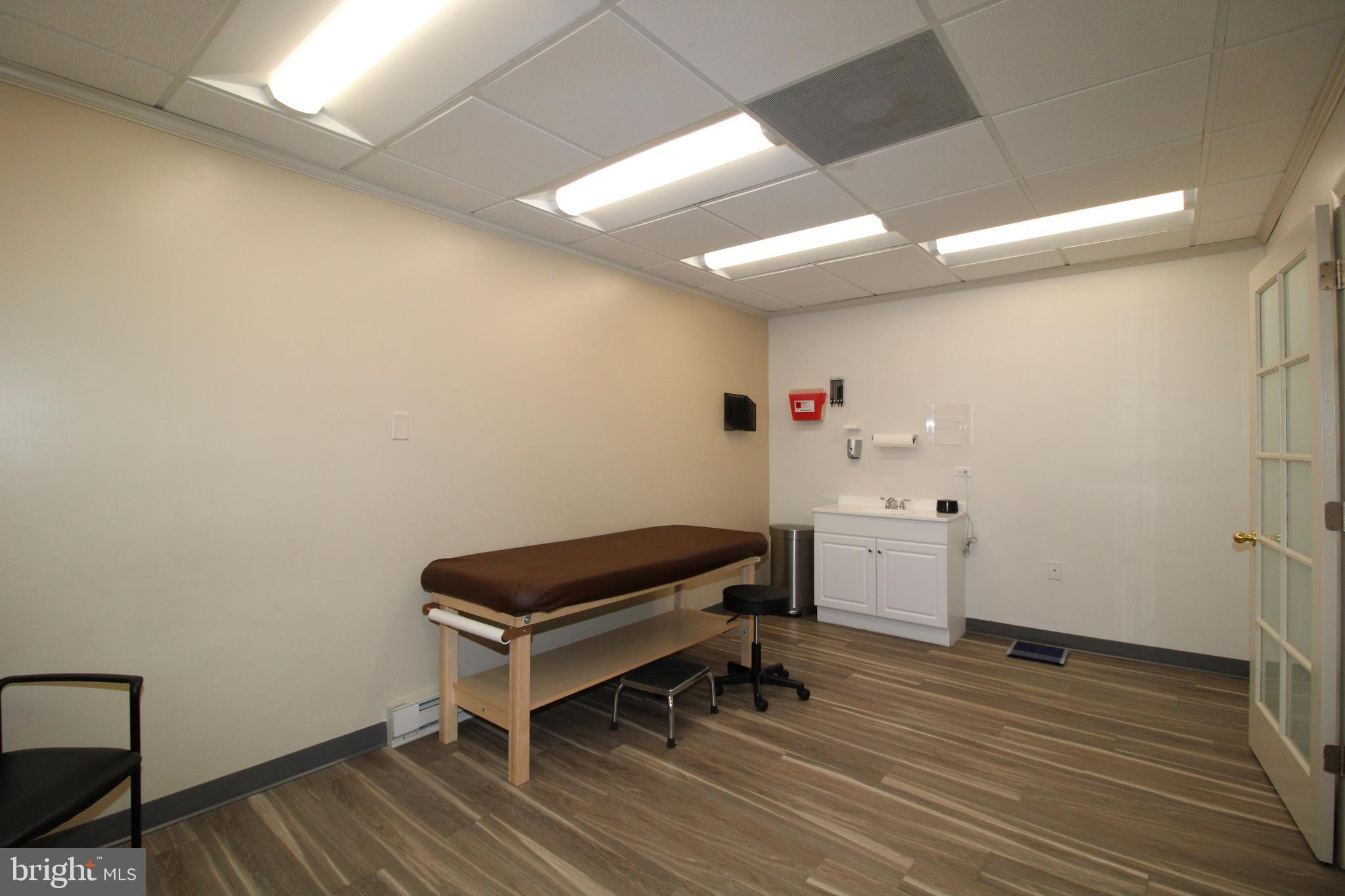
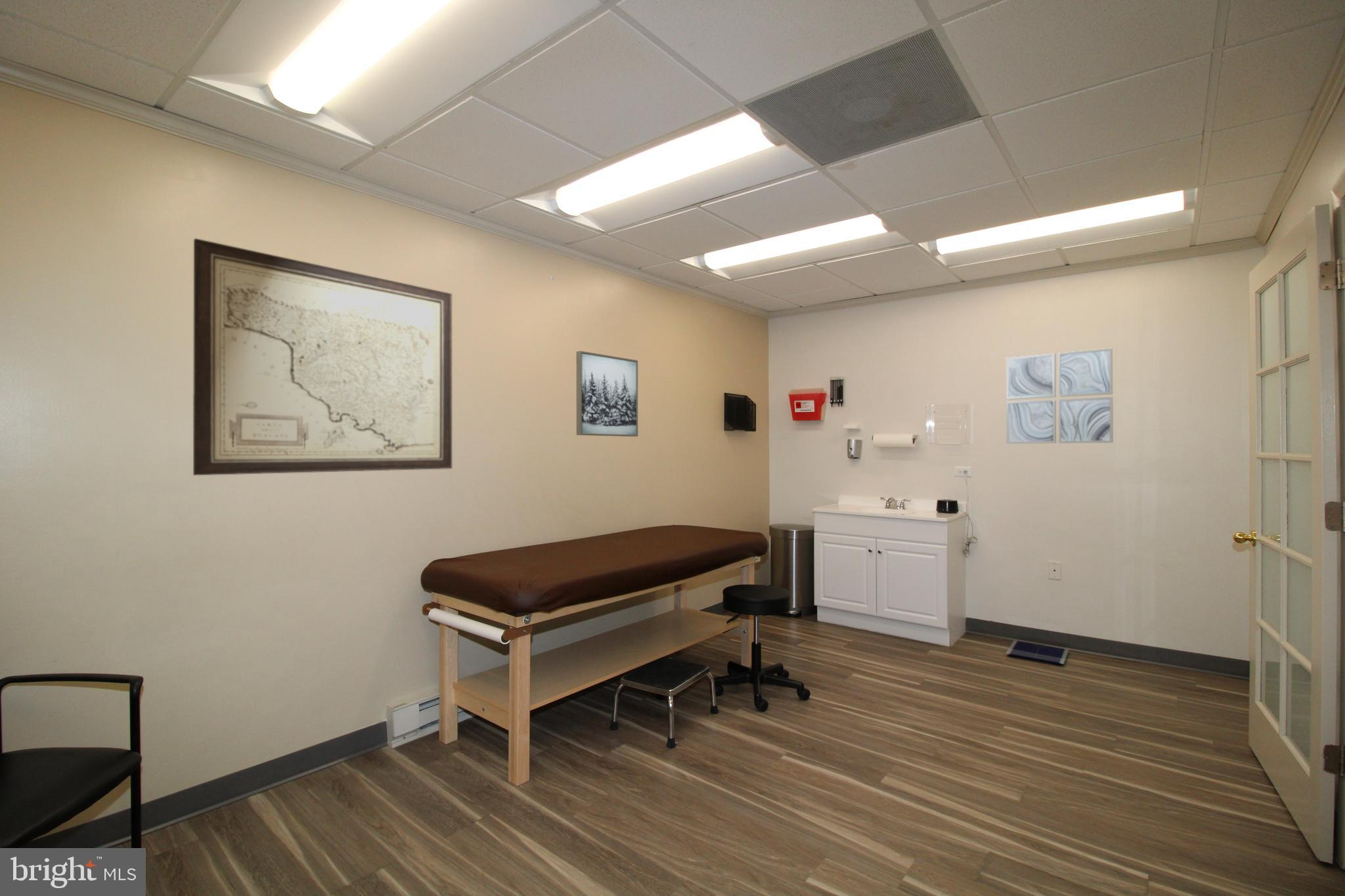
+ wall art (608, 396)
+ wall art (342, 371)
+ wall art (1055, 396)
